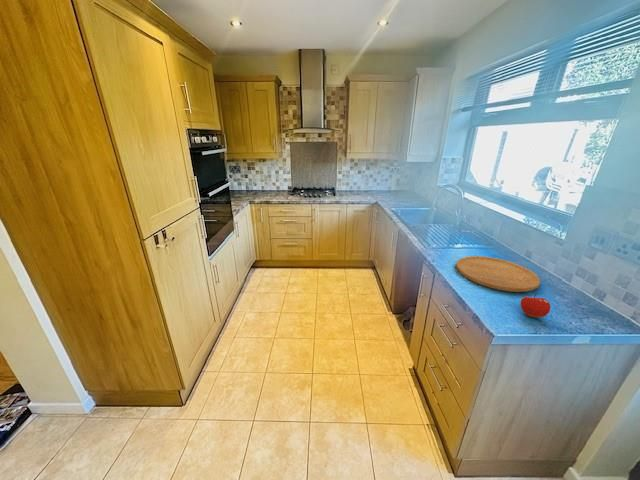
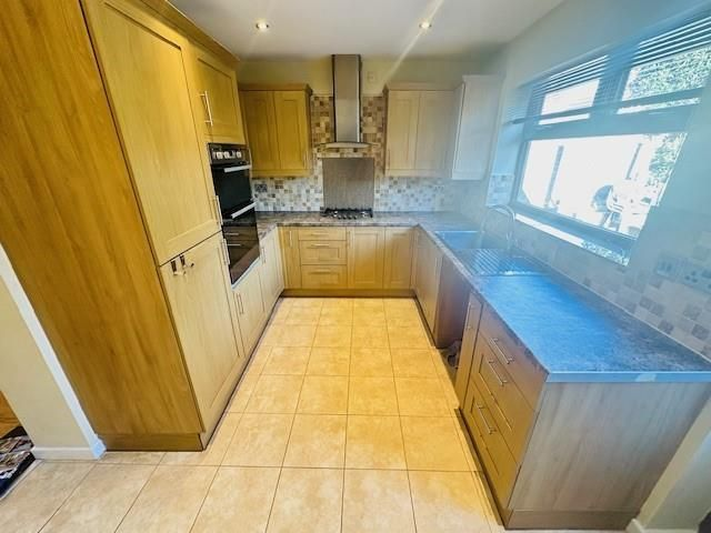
- fruit (534, 306)
- cutting board (495, 272)
